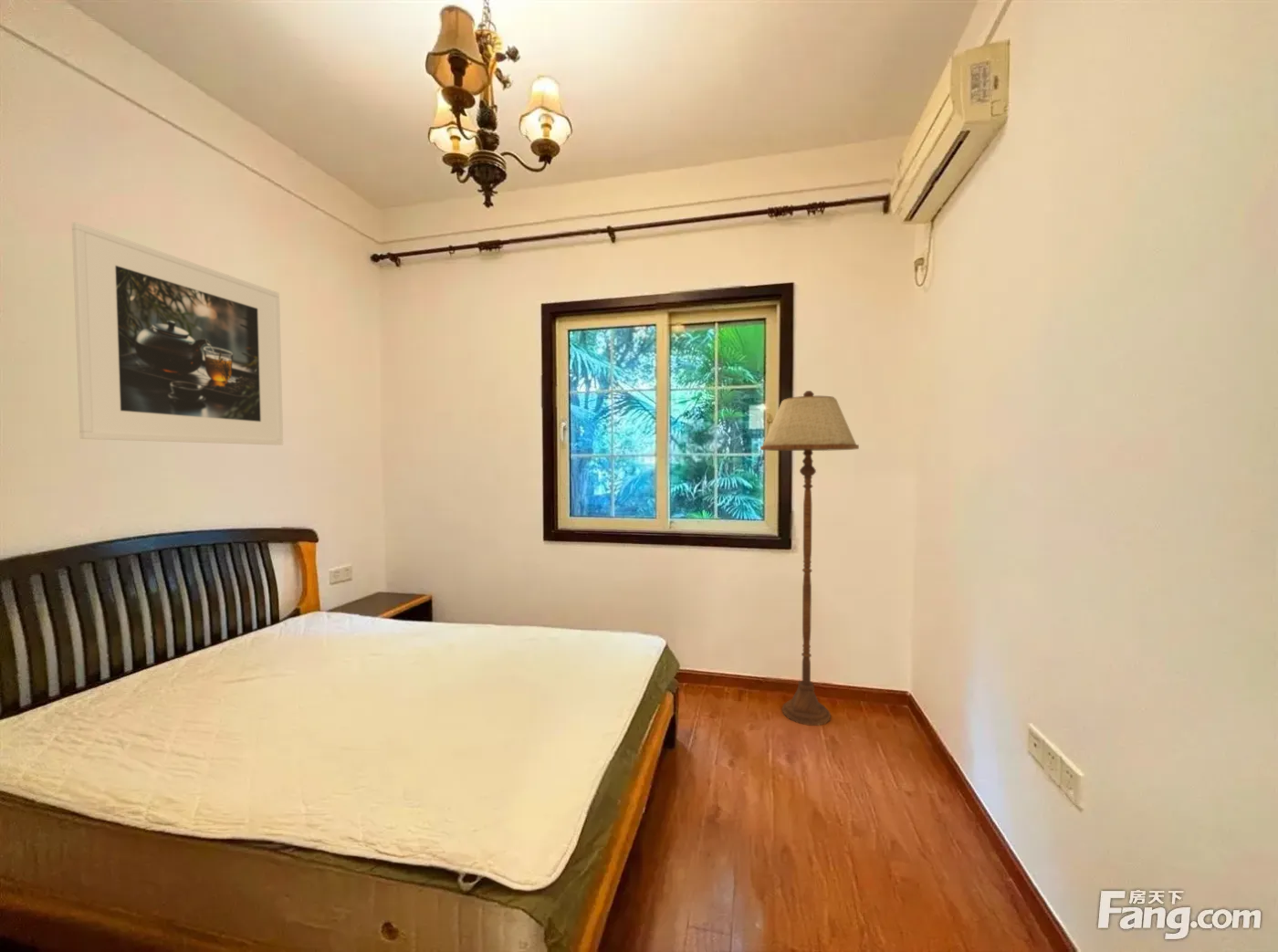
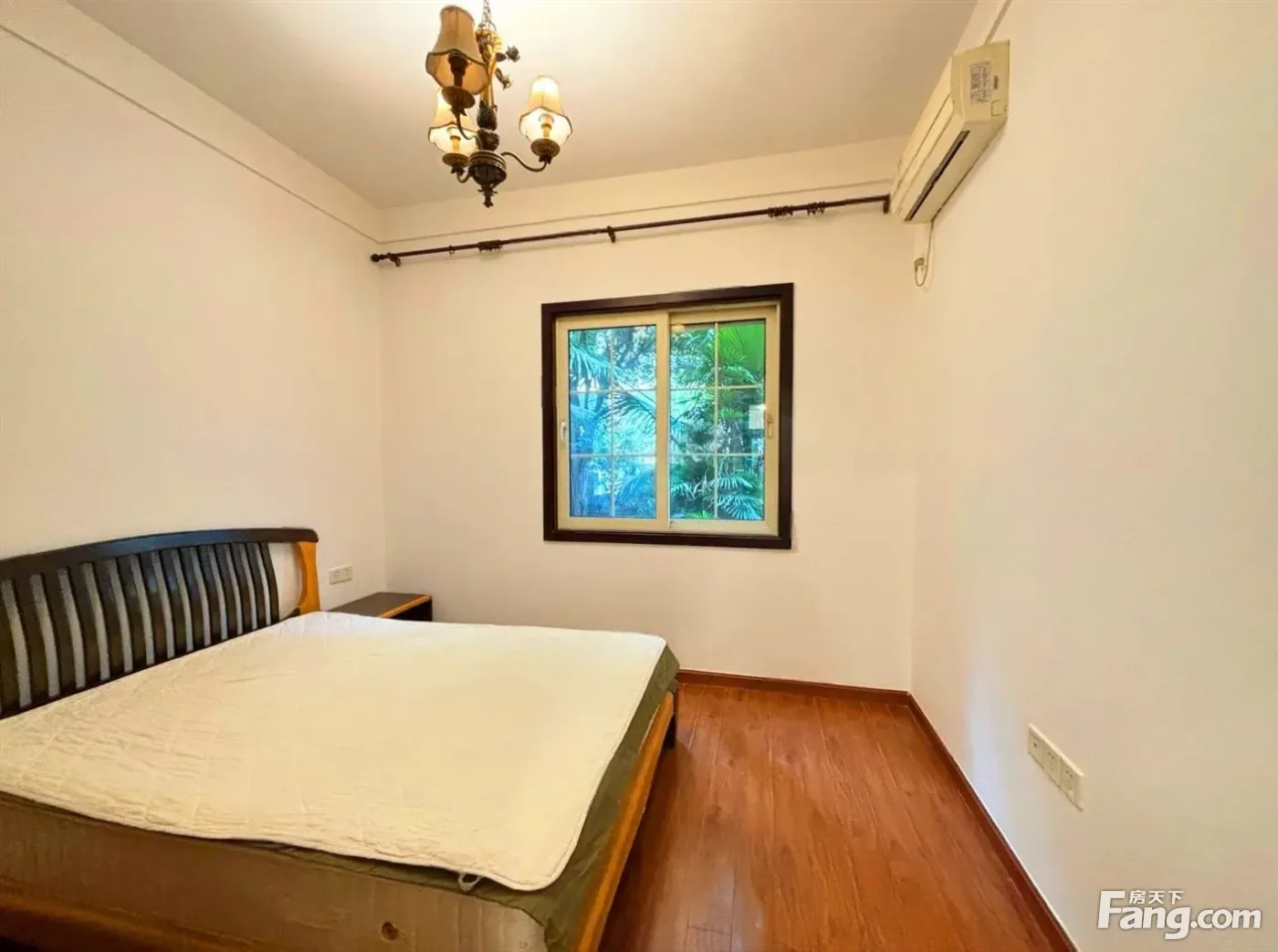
- floor lamp (807, 553)
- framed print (196, 353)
